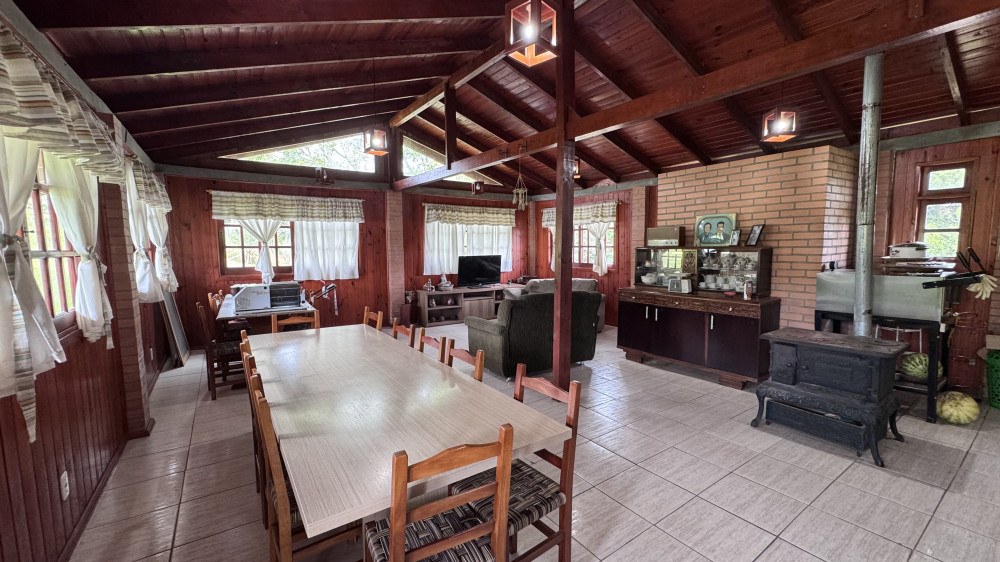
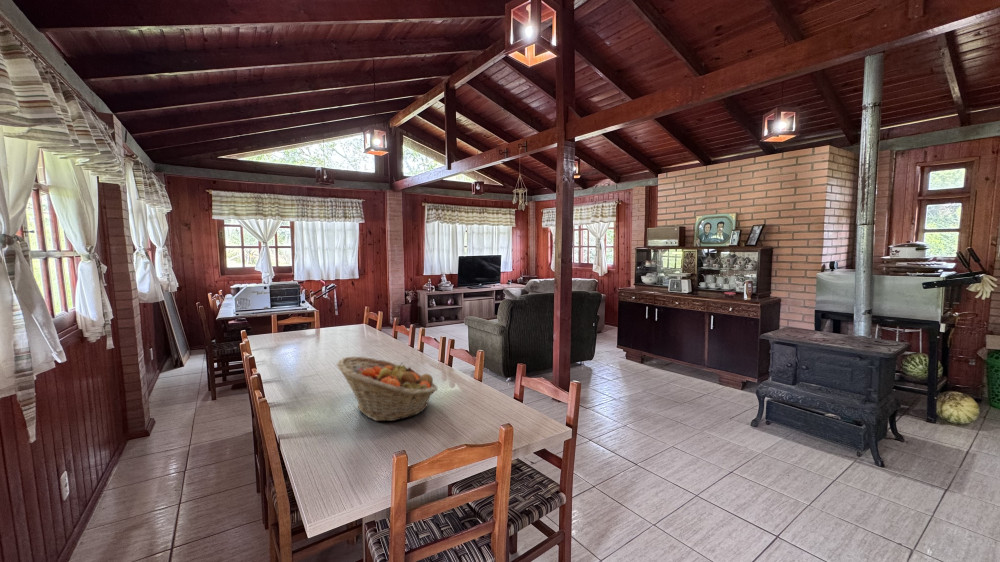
+ fruit basket (387, 382)
